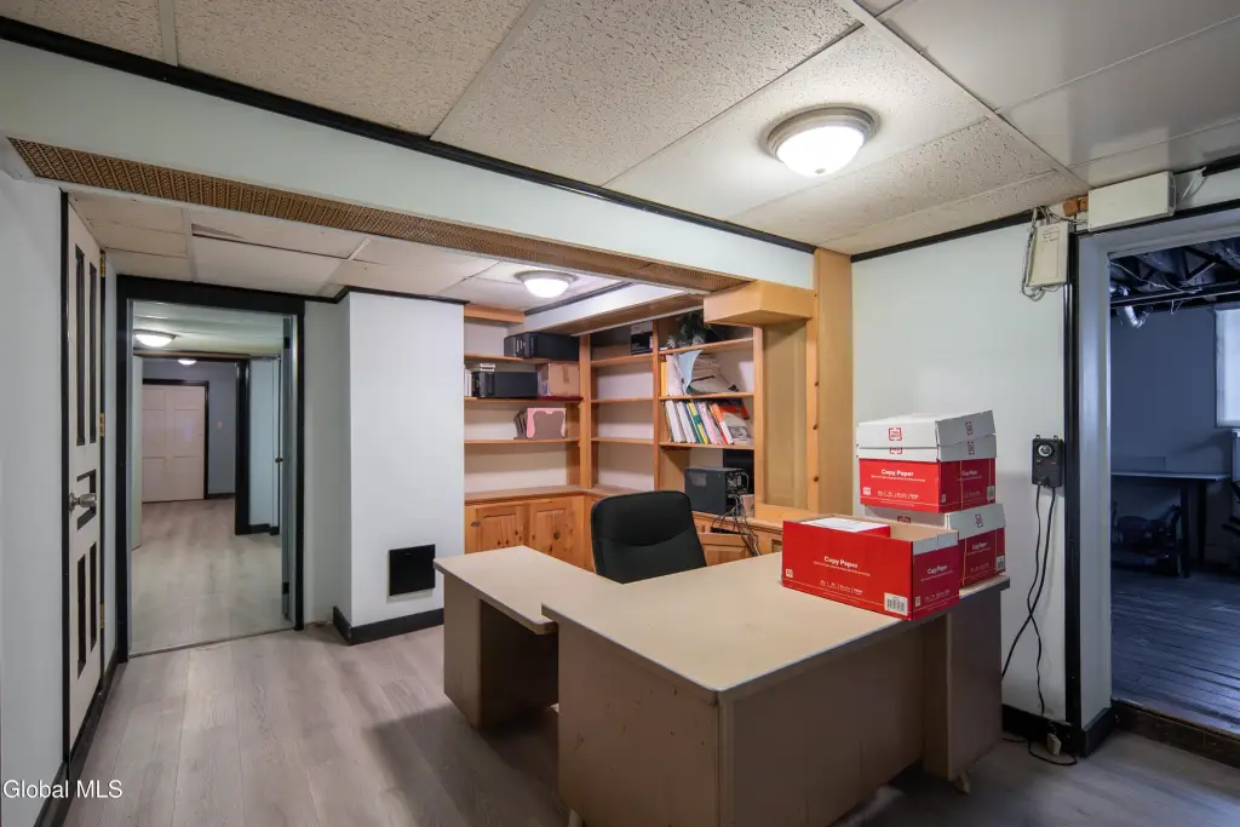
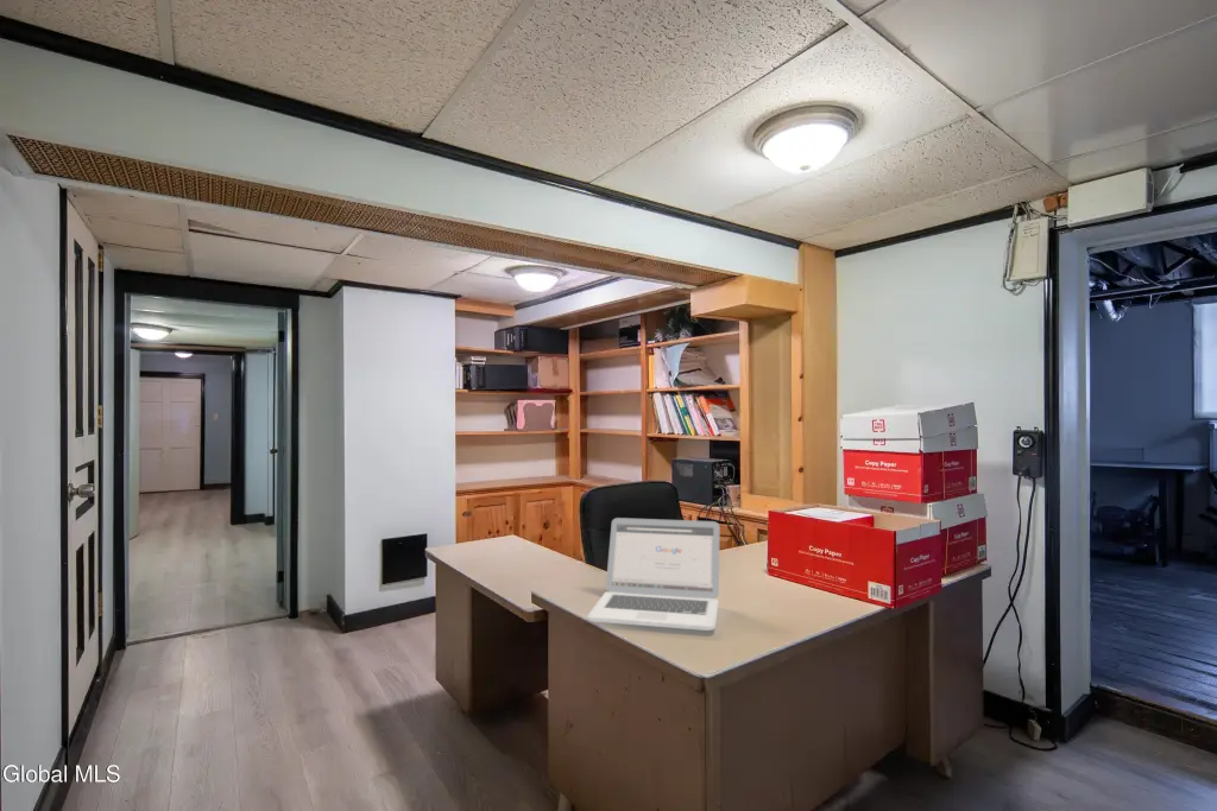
+ laptop (657, 569)
